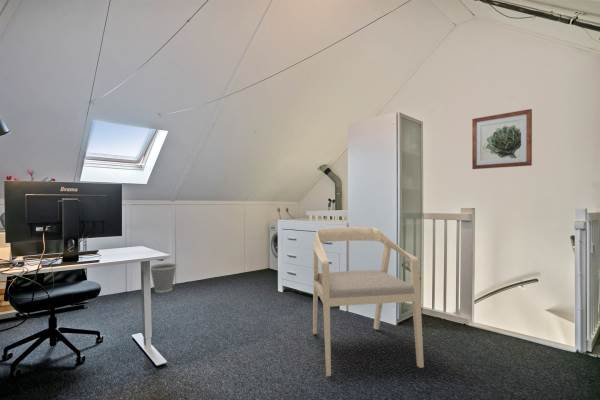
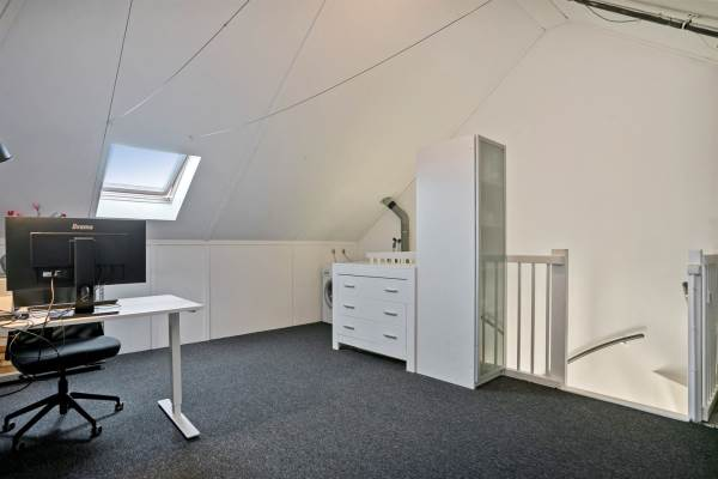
- wastebasket (163, 278)
- armchair (358, 289)
- wall art (500, 140)
